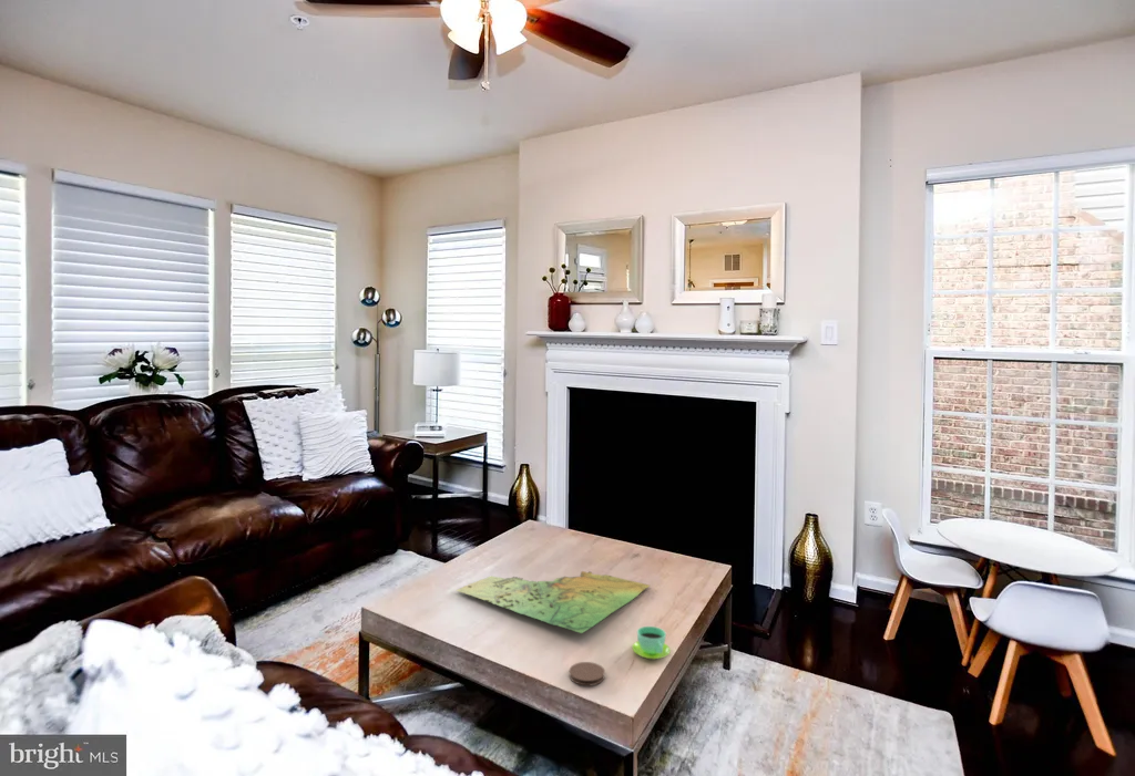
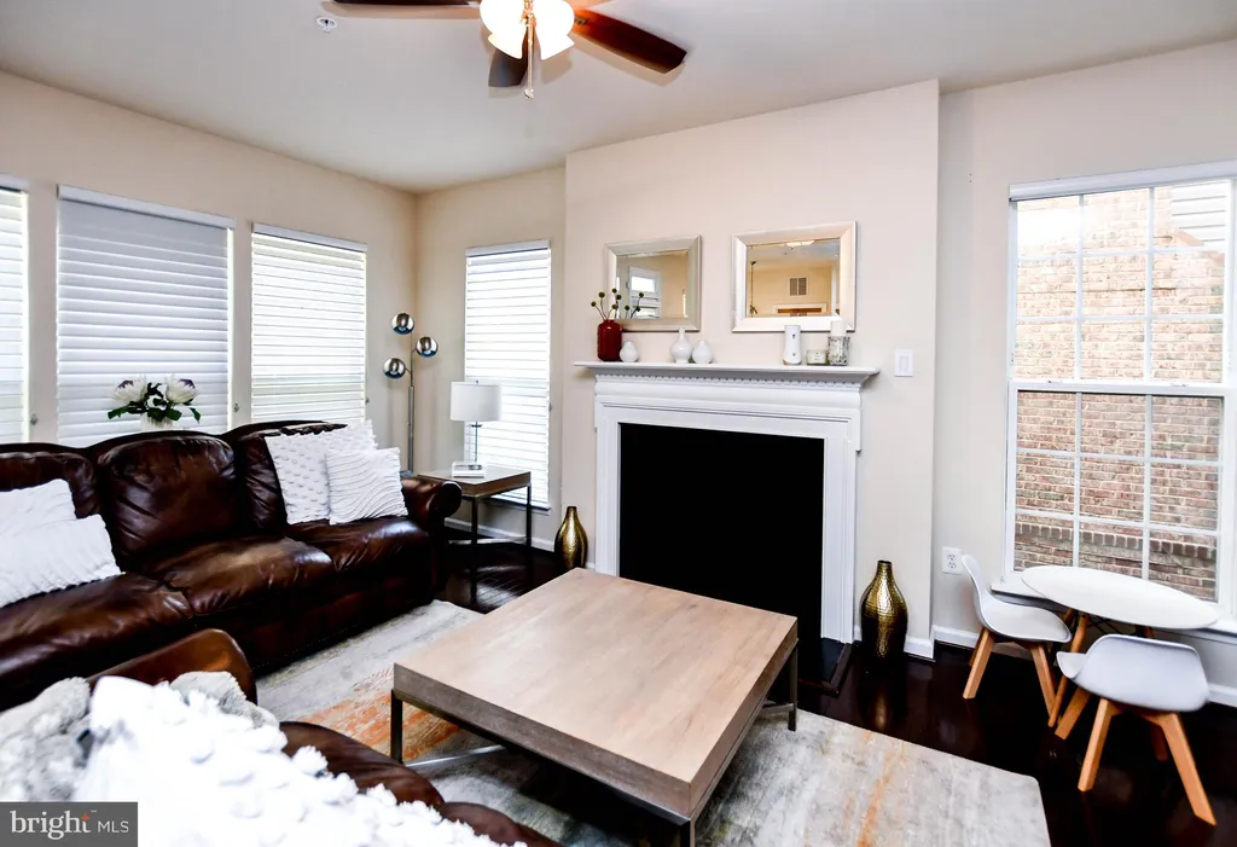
- cup (651, 642)
- board game (554, 587)
- coaster (586, 673)
